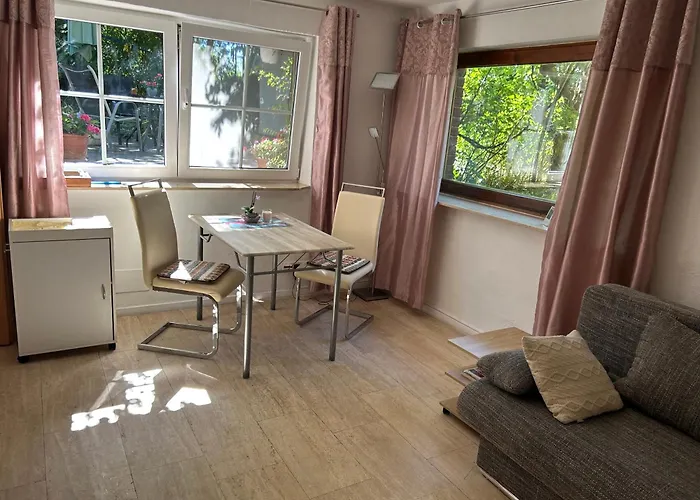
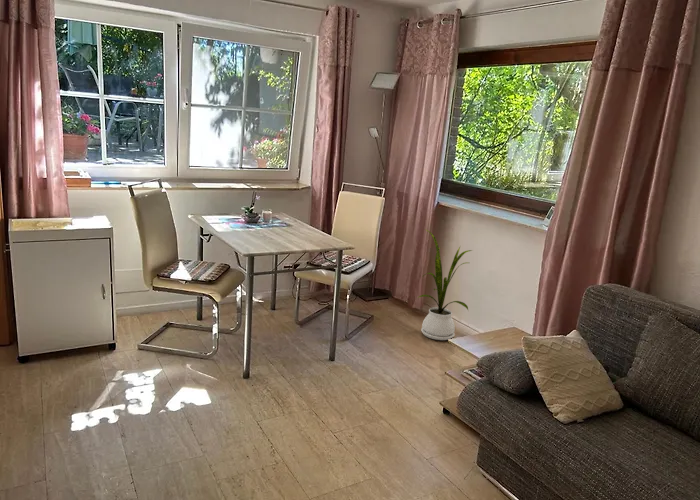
+ house plant (441, 285)
